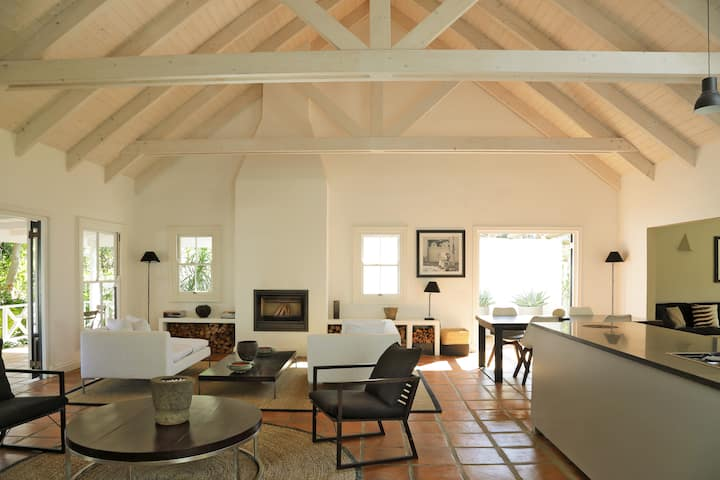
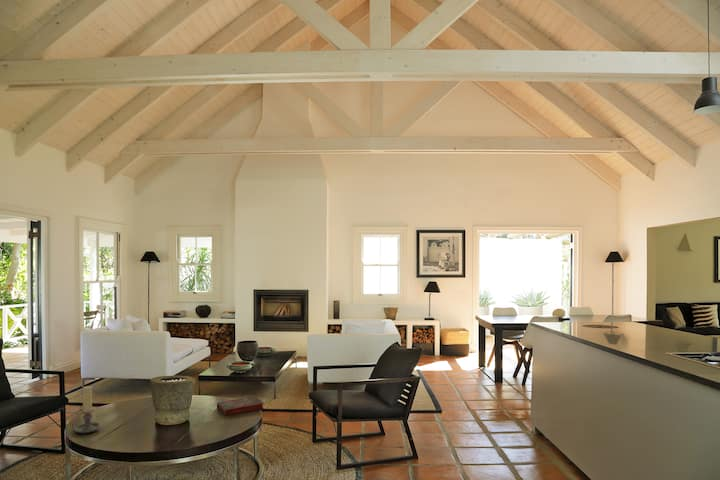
+ book (240, 405)
+ candle holder (85, 408)
